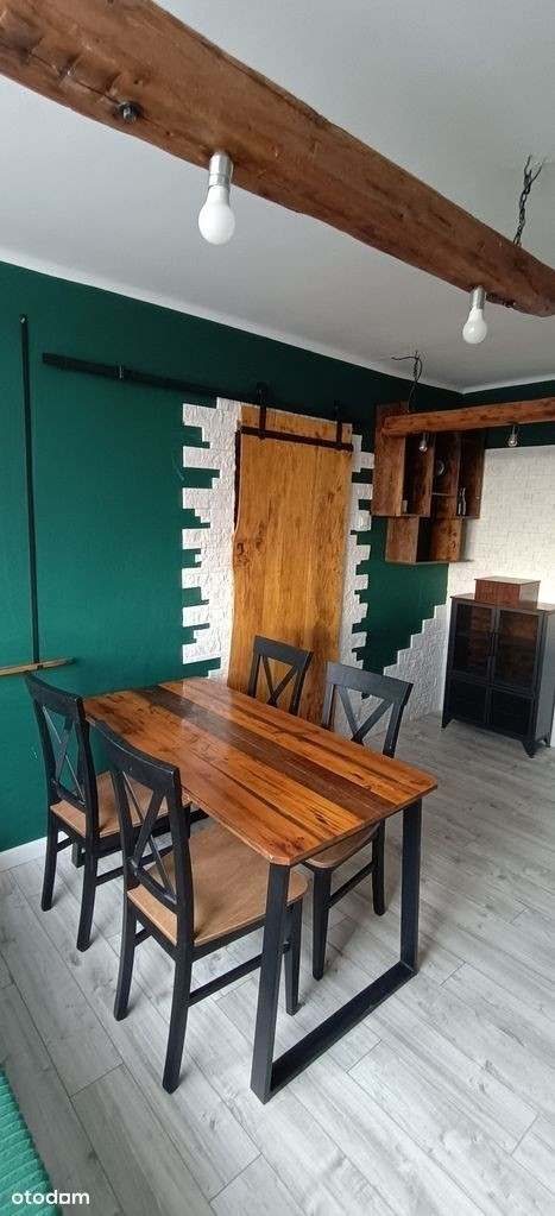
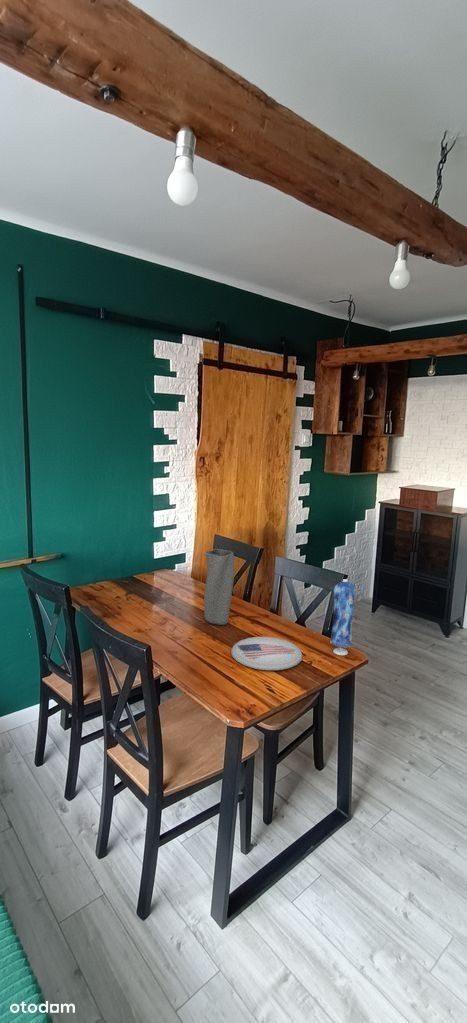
+ dress (343, 616)
+ plate (266, 651)
+ vase (218, 587)
